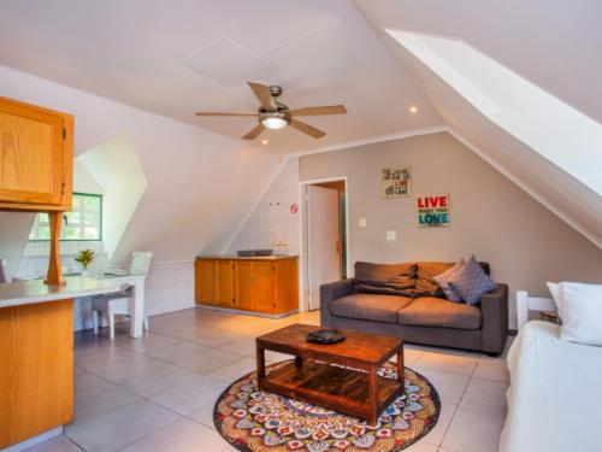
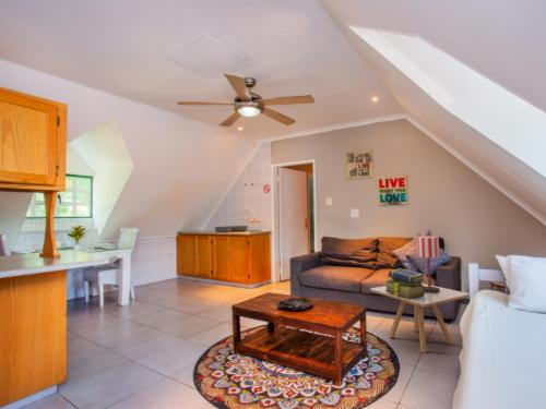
+ stack of books (405, 282)
+ side table (418, 315)
+ table lamp (428, 263)
